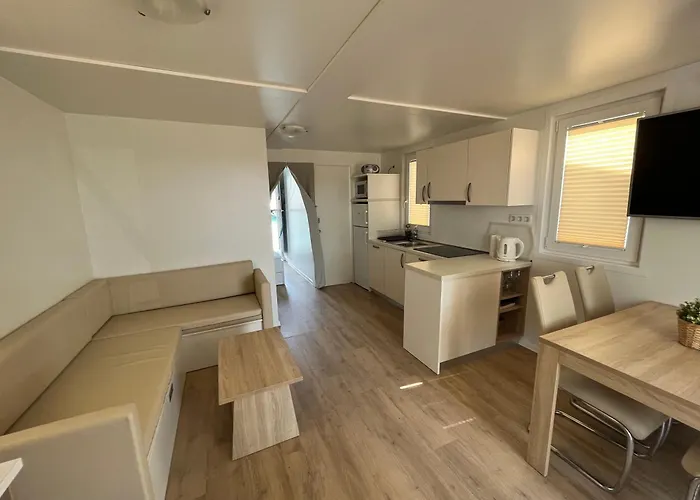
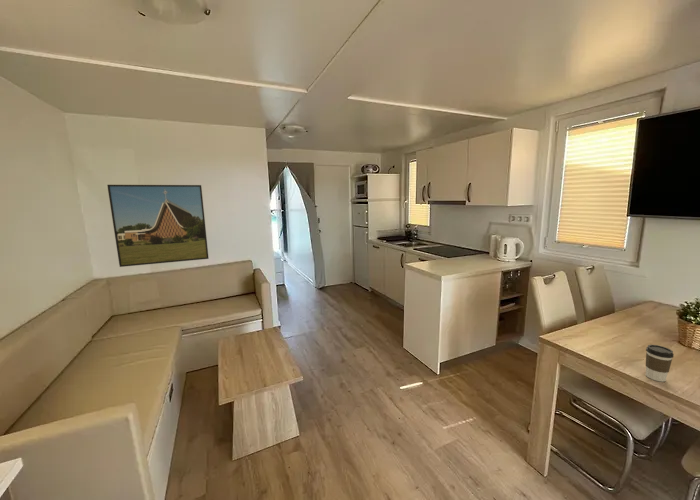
+ coffee cup (657, 363)
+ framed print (161, 224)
